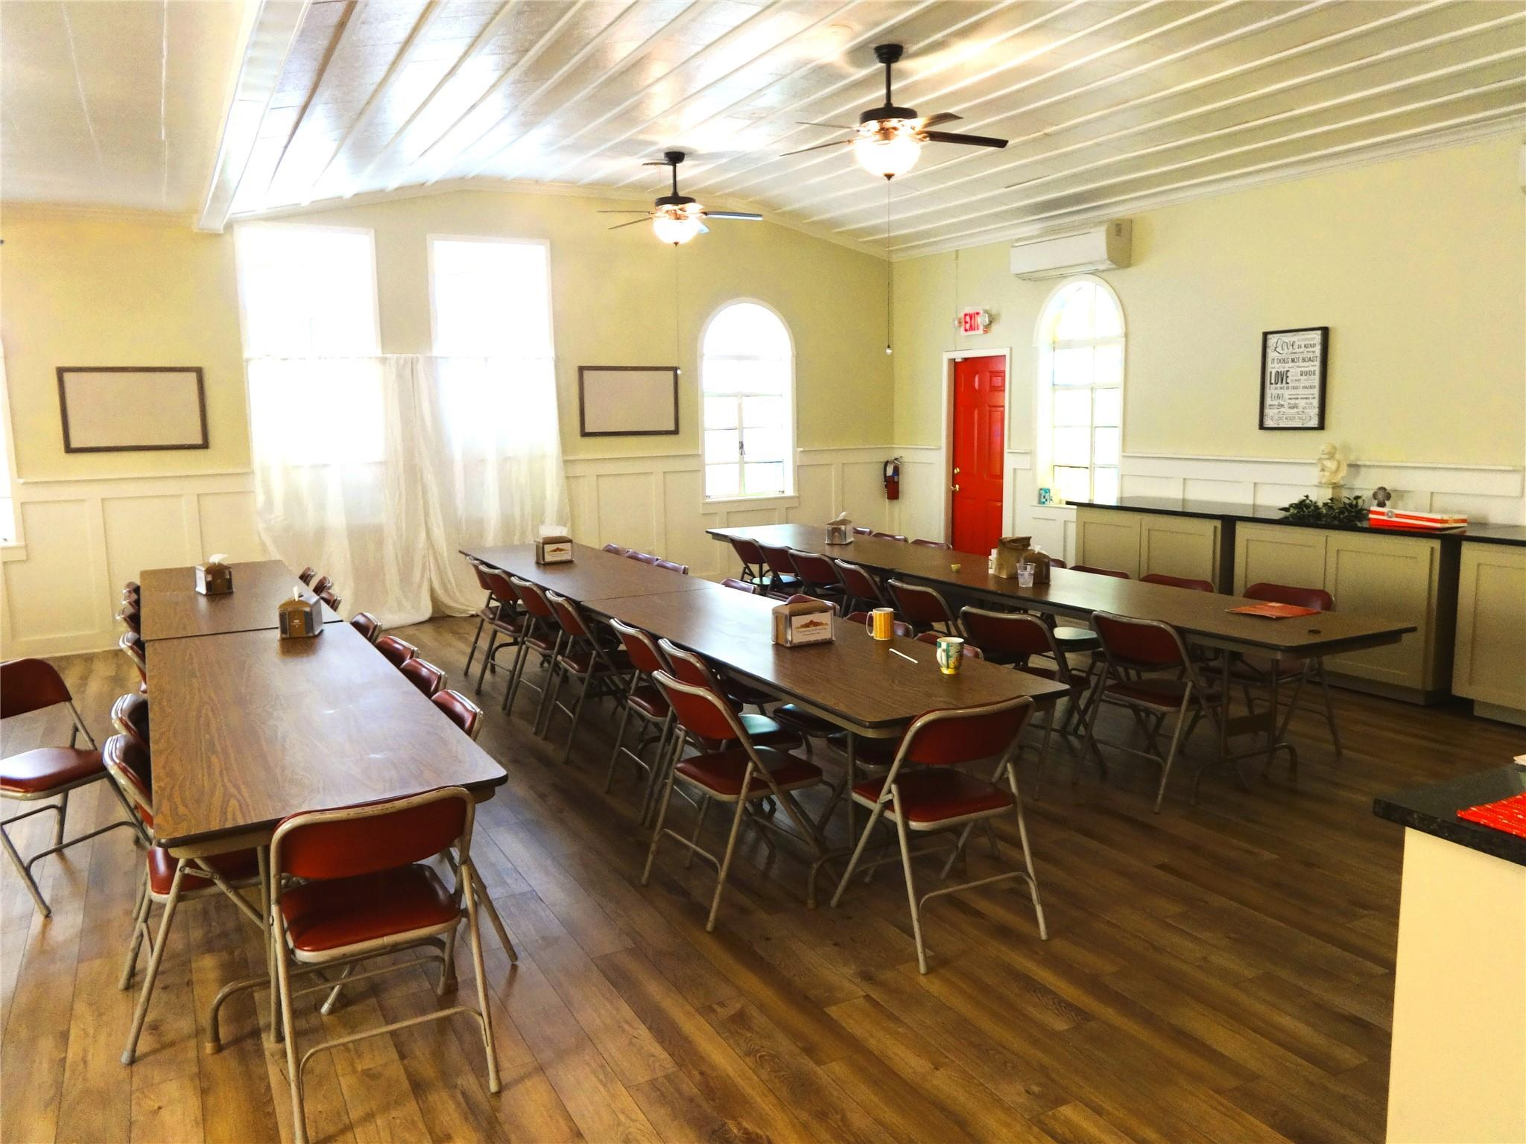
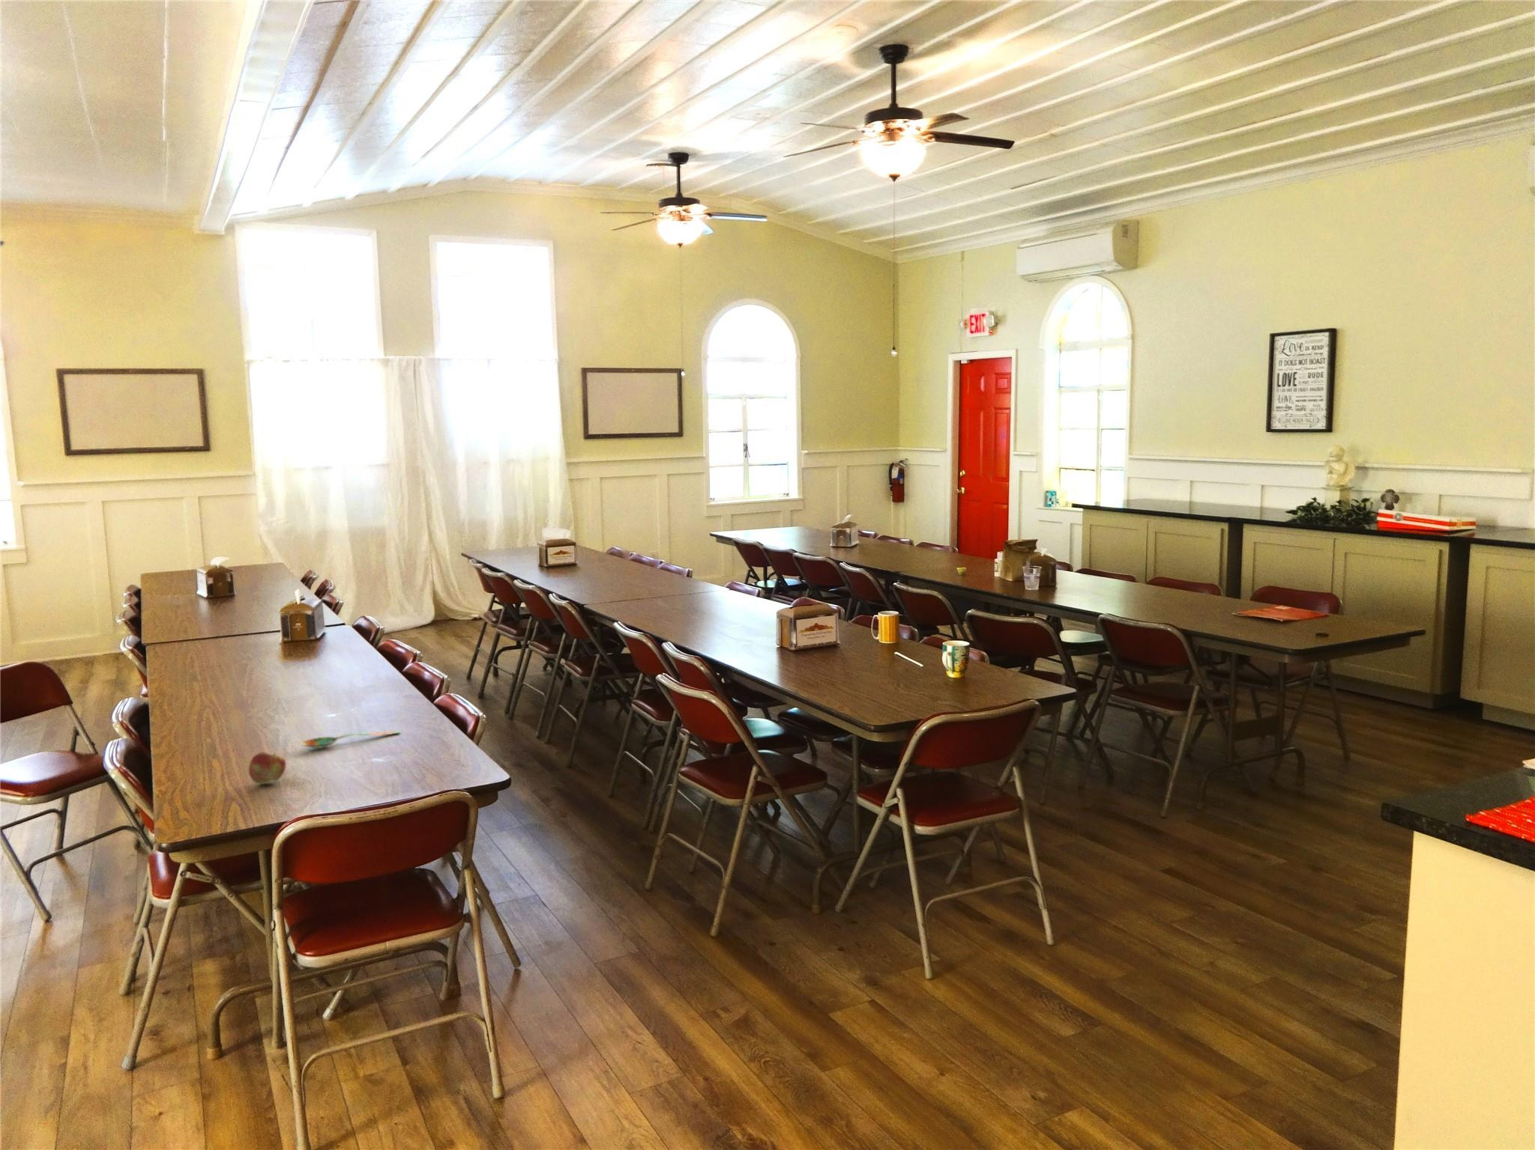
+ spoon (351, 736)
+ fruit (267, 767)
